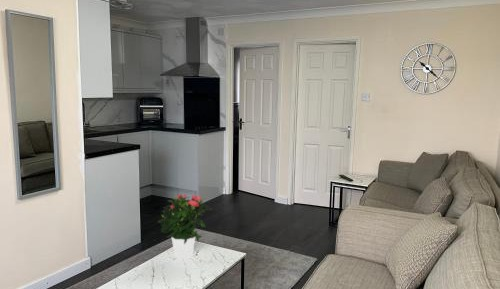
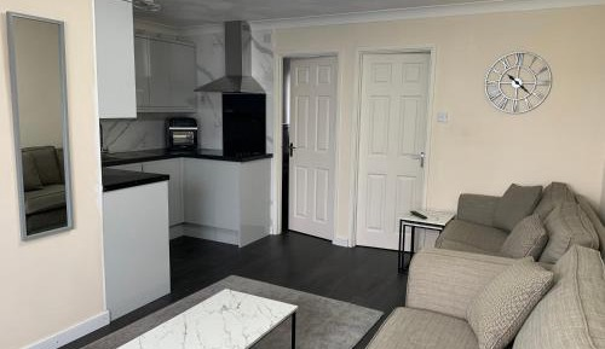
- potted flower (185, 225)
